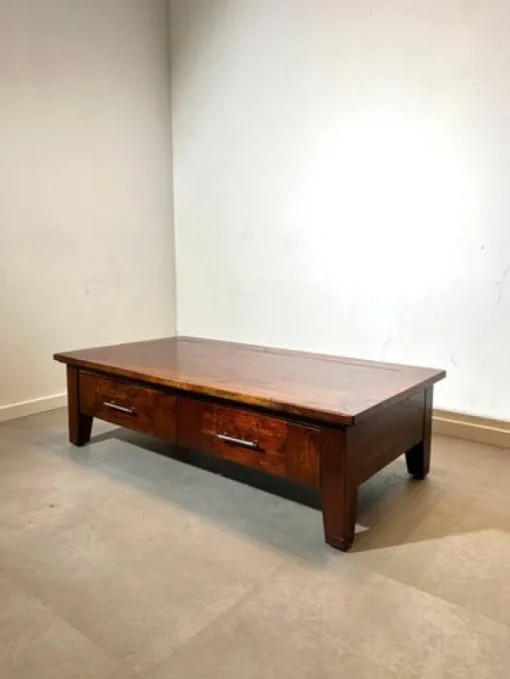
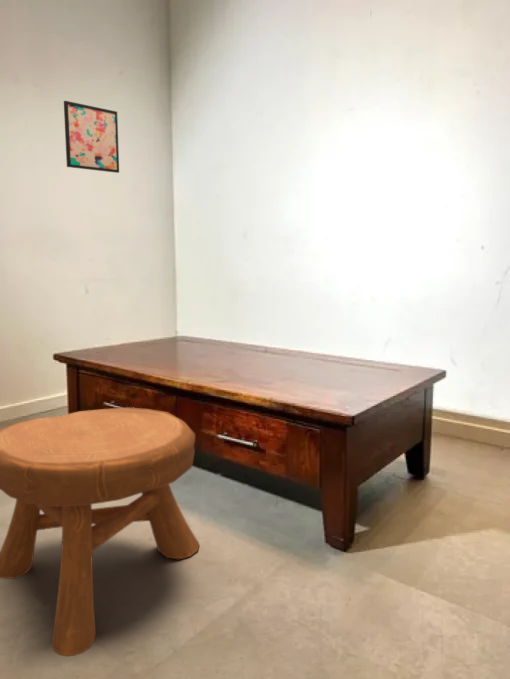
+ wall art (92, 138)
+ stool (107, 501)
